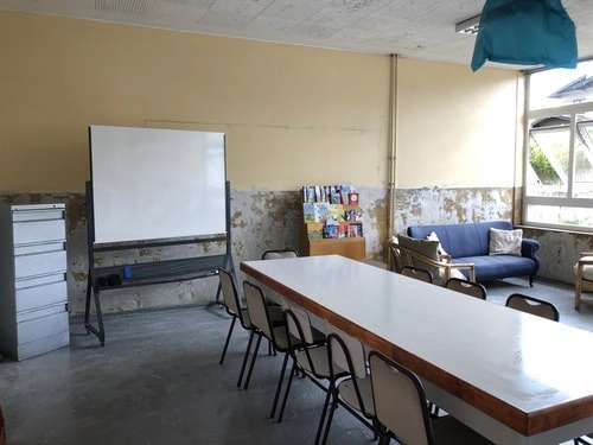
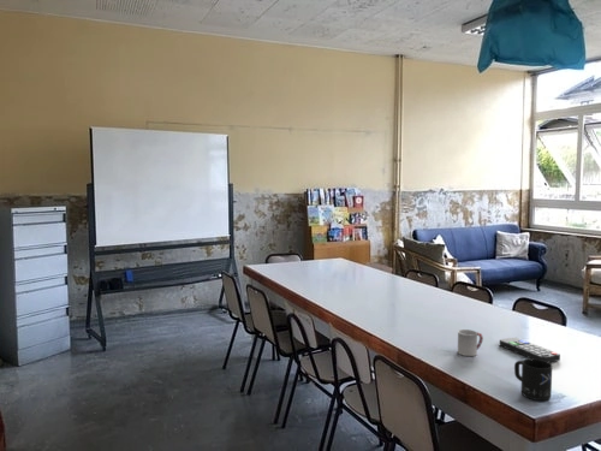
+ cup (470, 342)
+ remote control (528, 349)
+ mug (530, 376)
